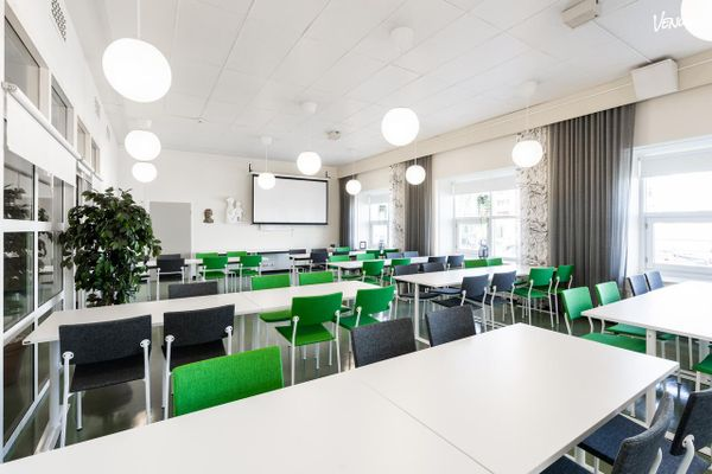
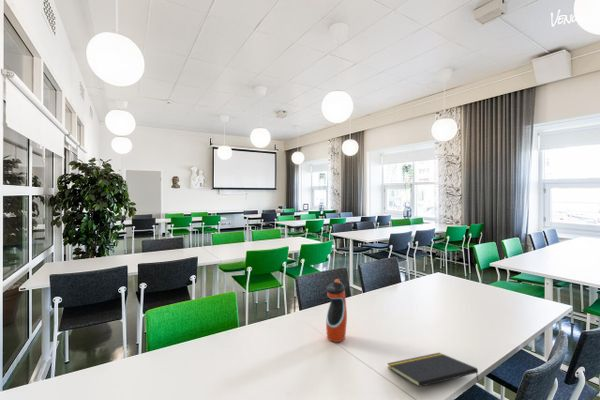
+ water bottle (336, 308)
+ notepad (430, 367)
